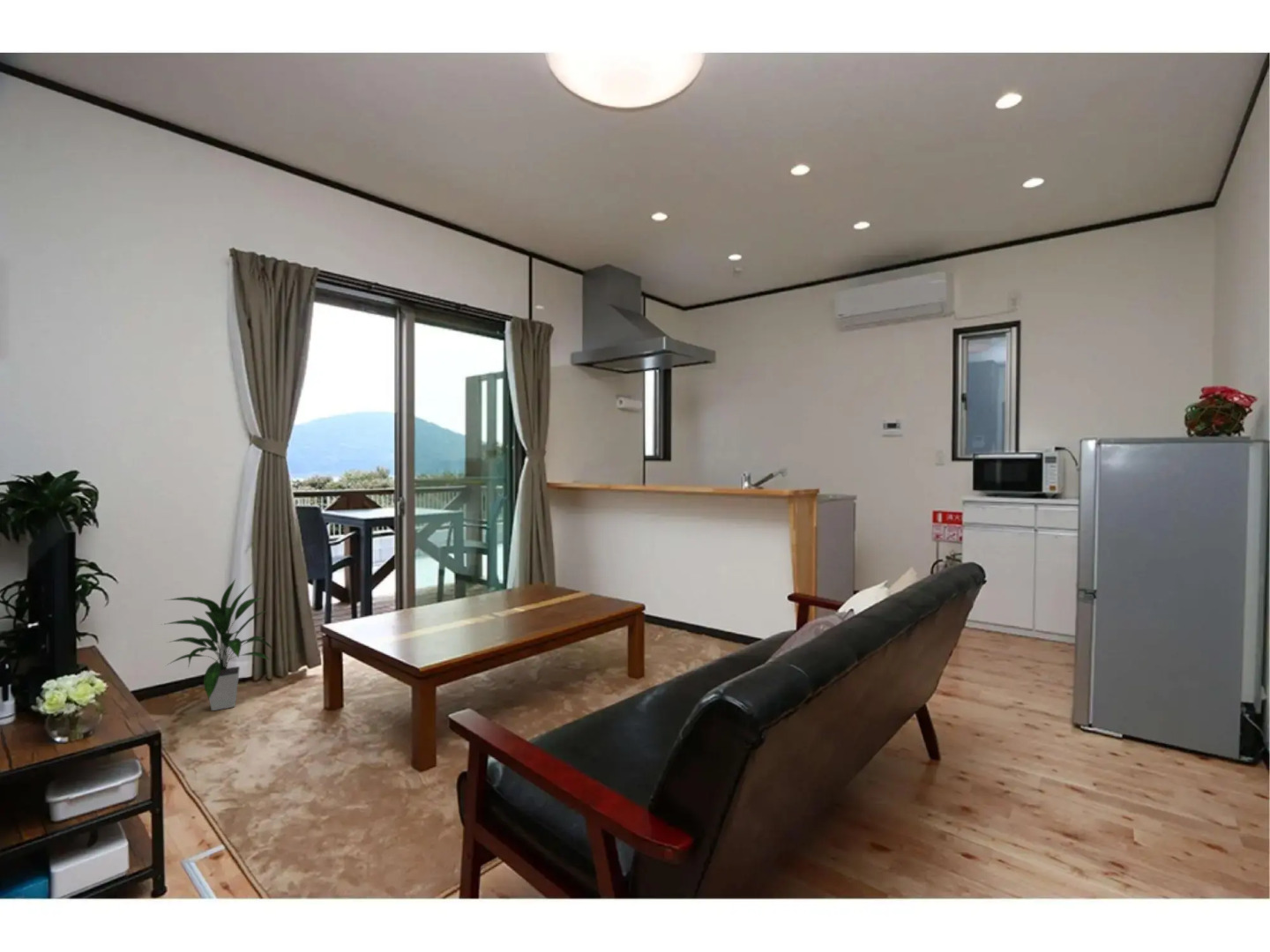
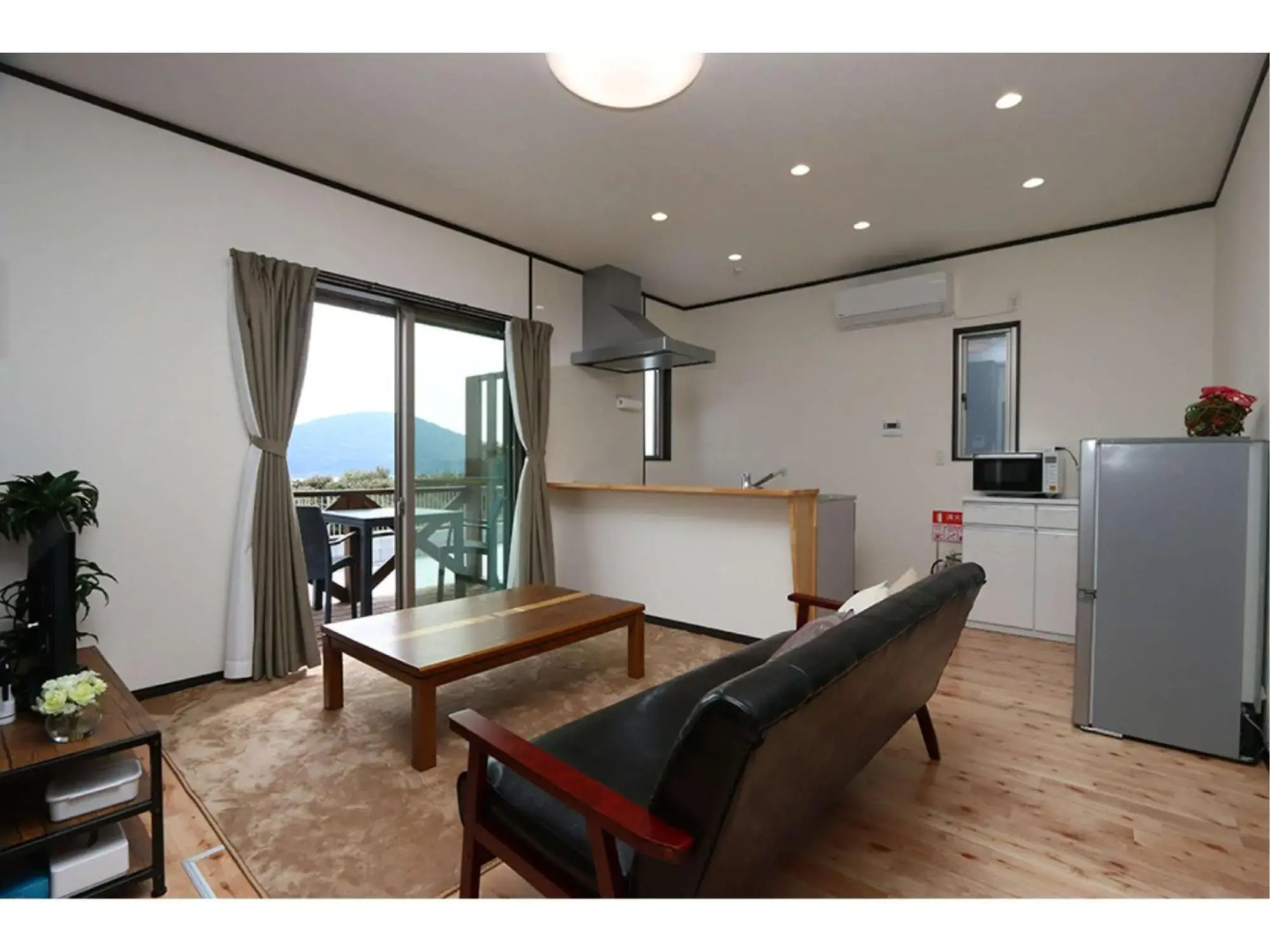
- indoor plant (220, 643)
